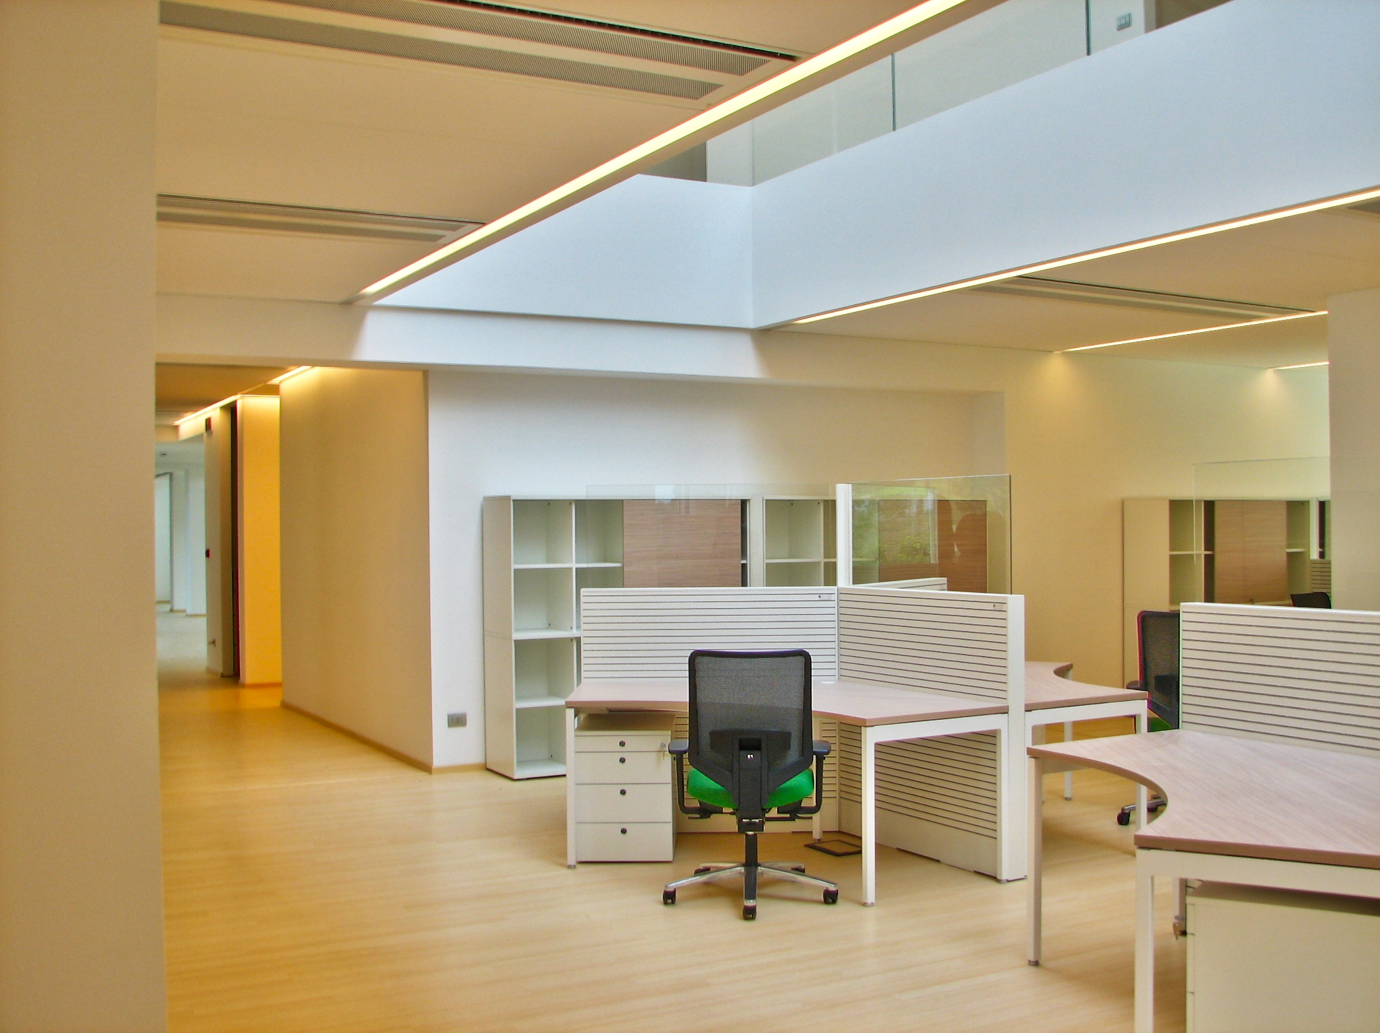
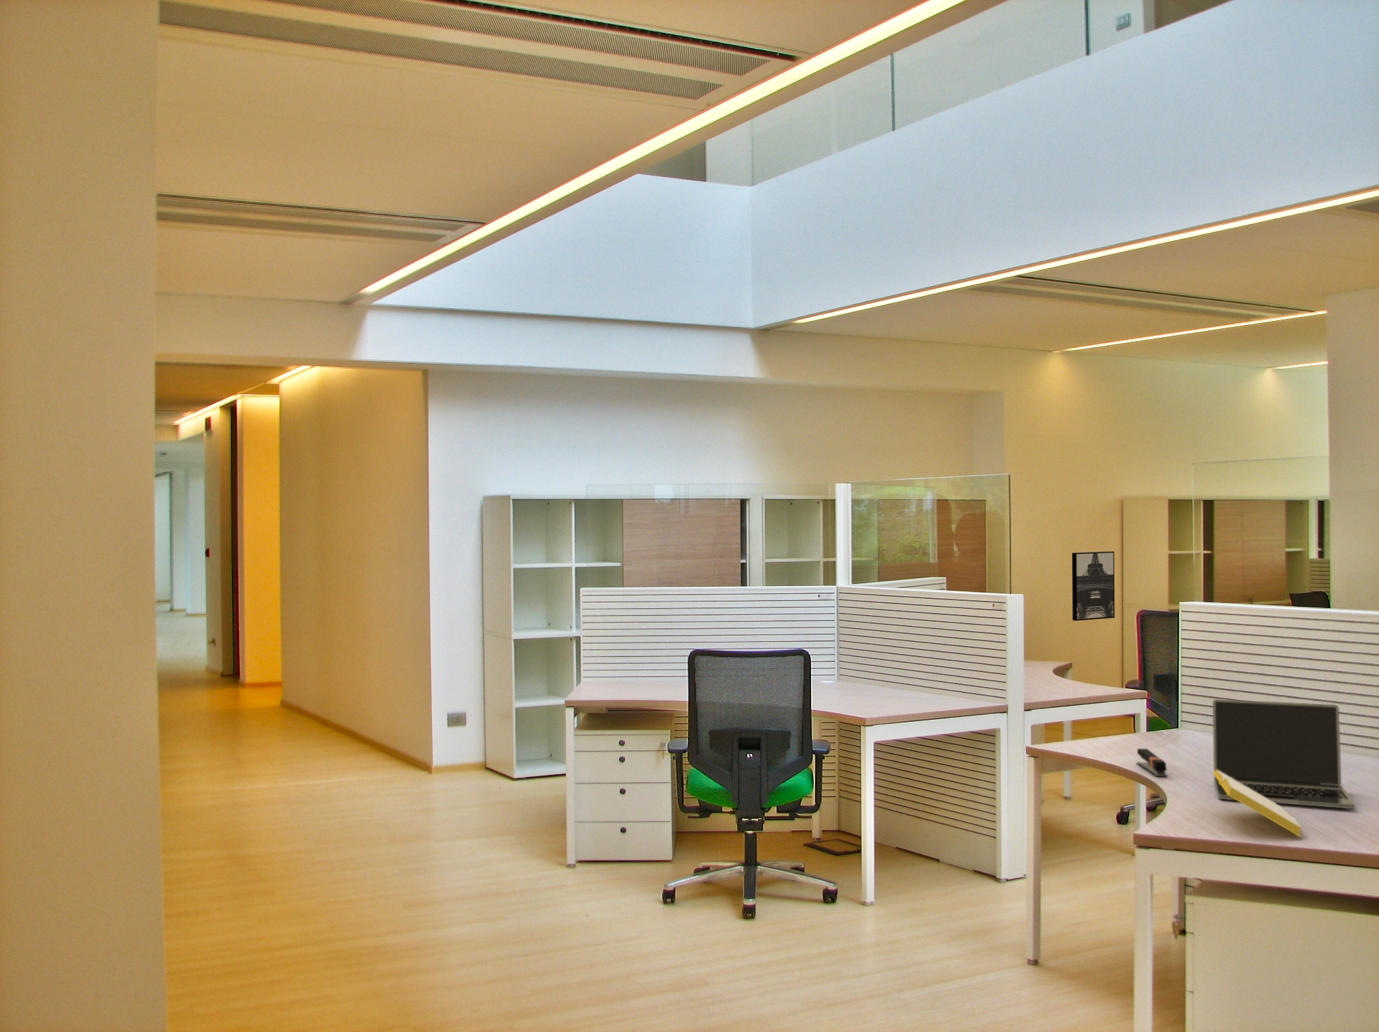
+ stapler (1151, 762)
+ laptop (1280, 751)
+ notepad (1255, 800)
+ wall art (1094, 585)
